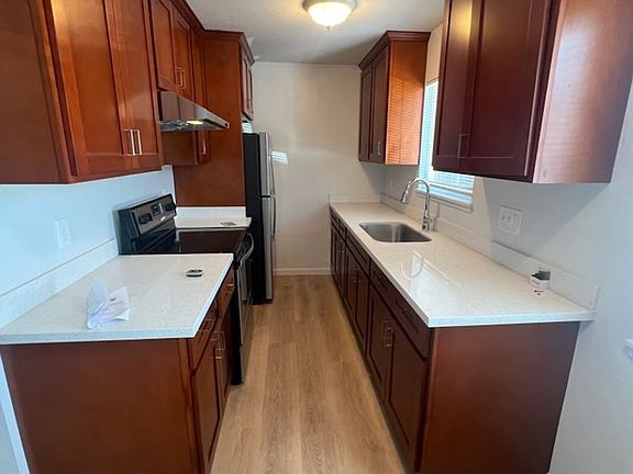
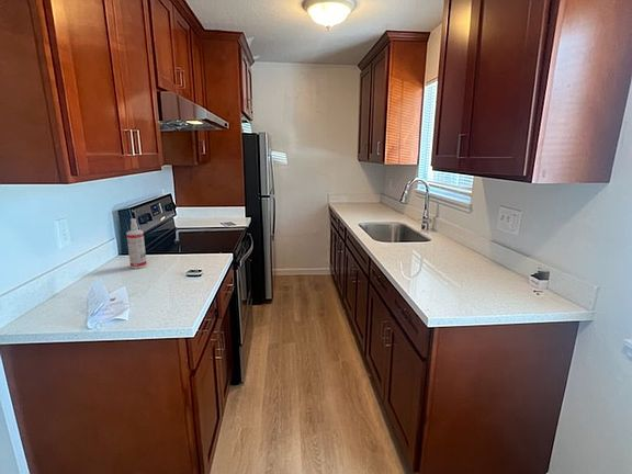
+ spray bottle (136, 242)
